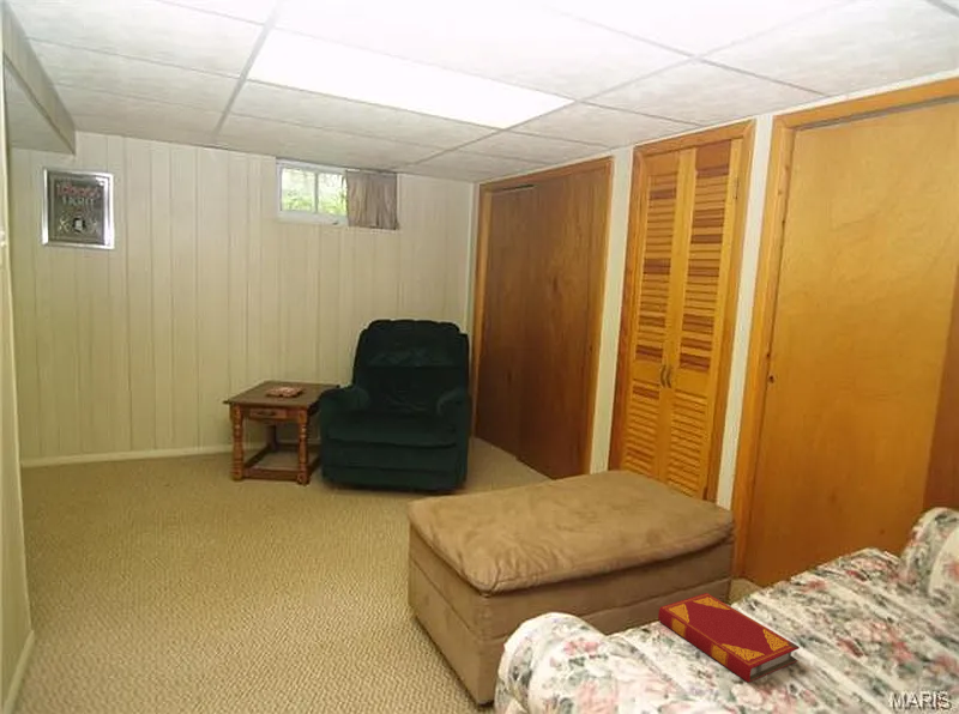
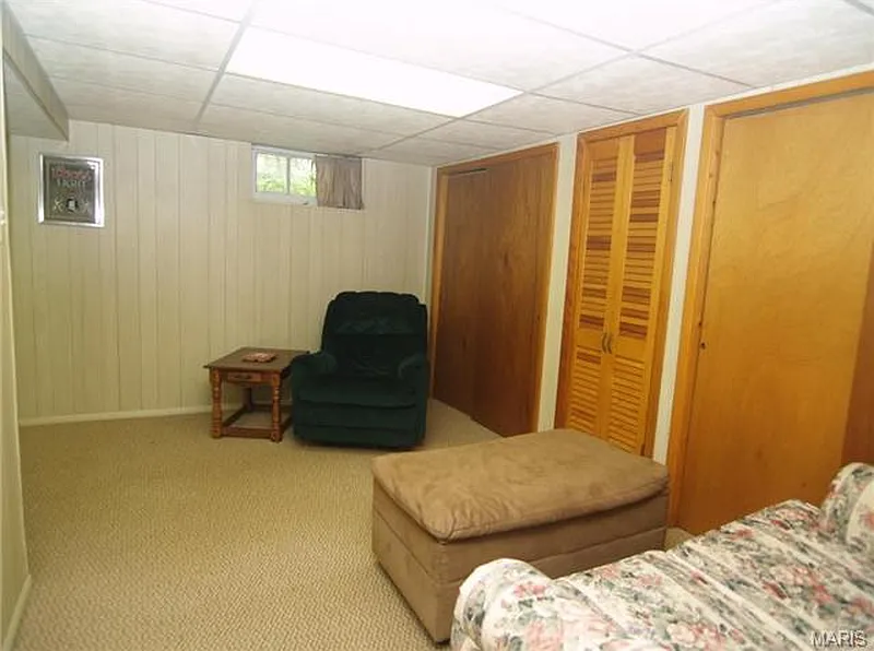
- hardback book (724, 633)
